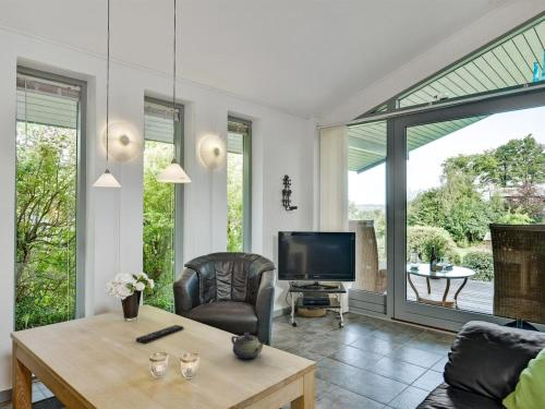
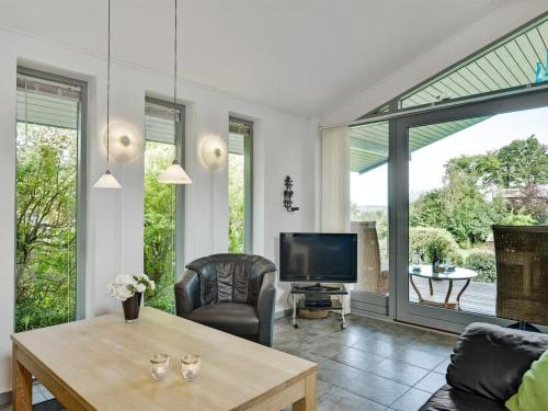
- remote control (160, 333)
- teapot (247, 345)
